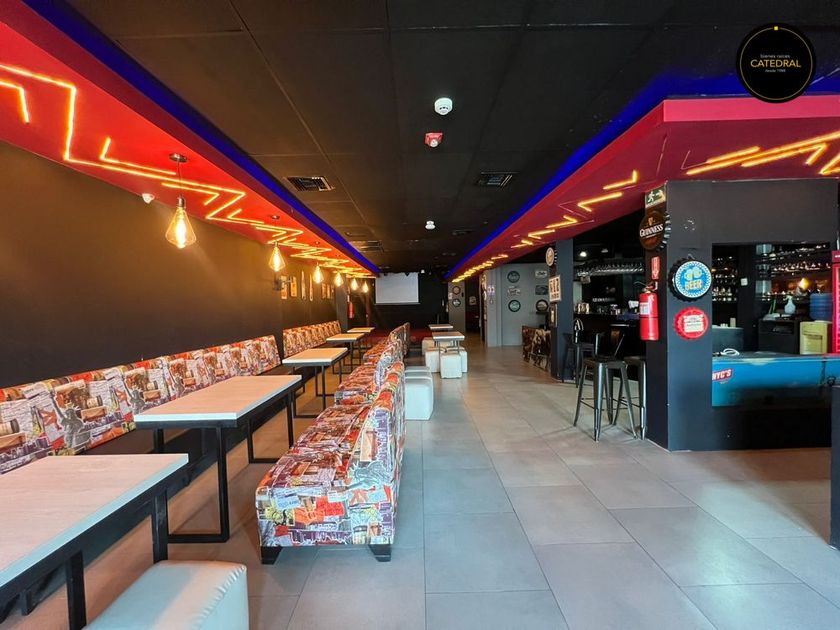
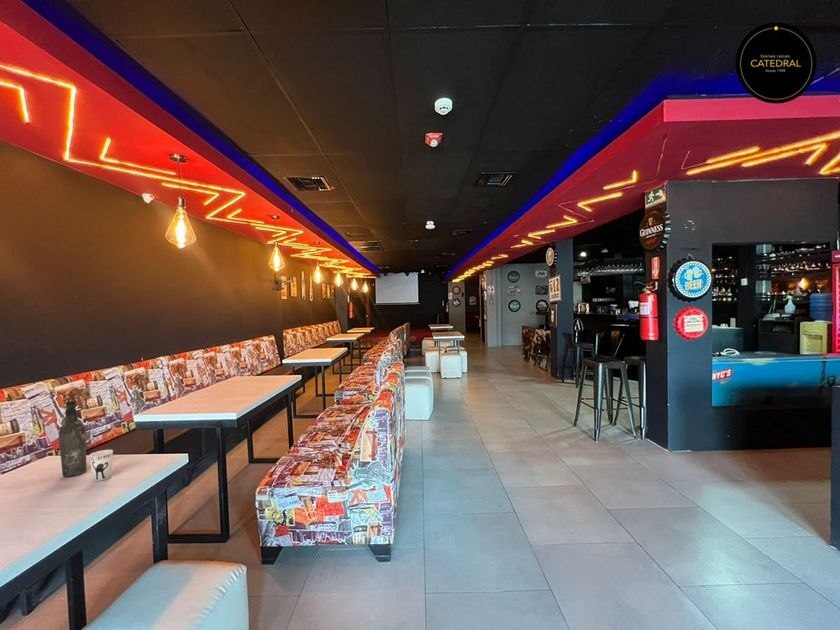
+ cup (101, 465)
+ beer bottle (72, 437)
